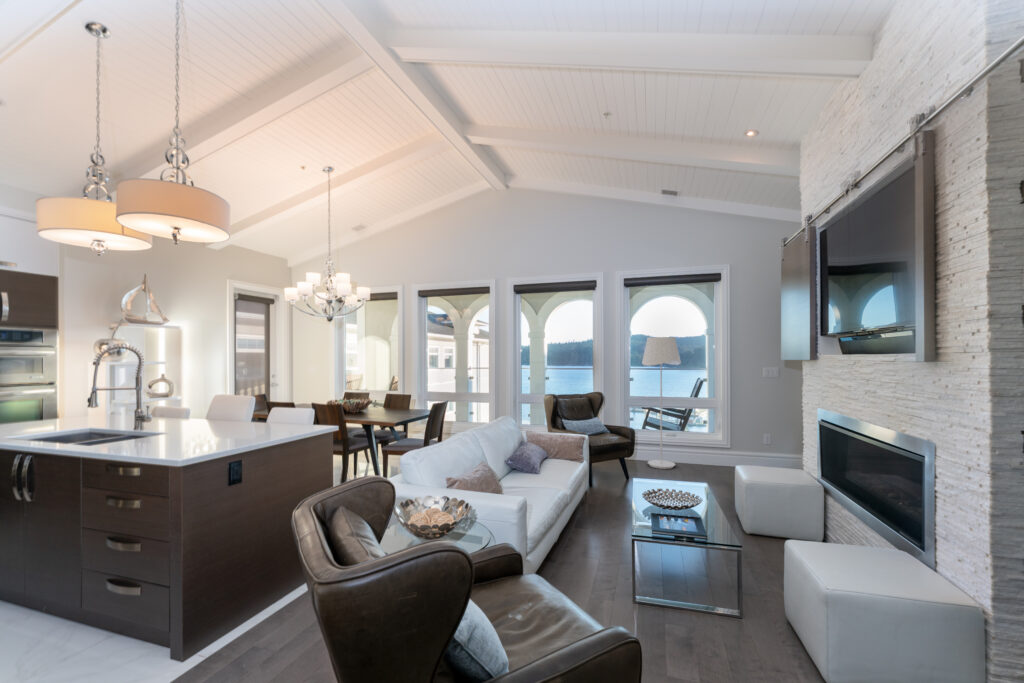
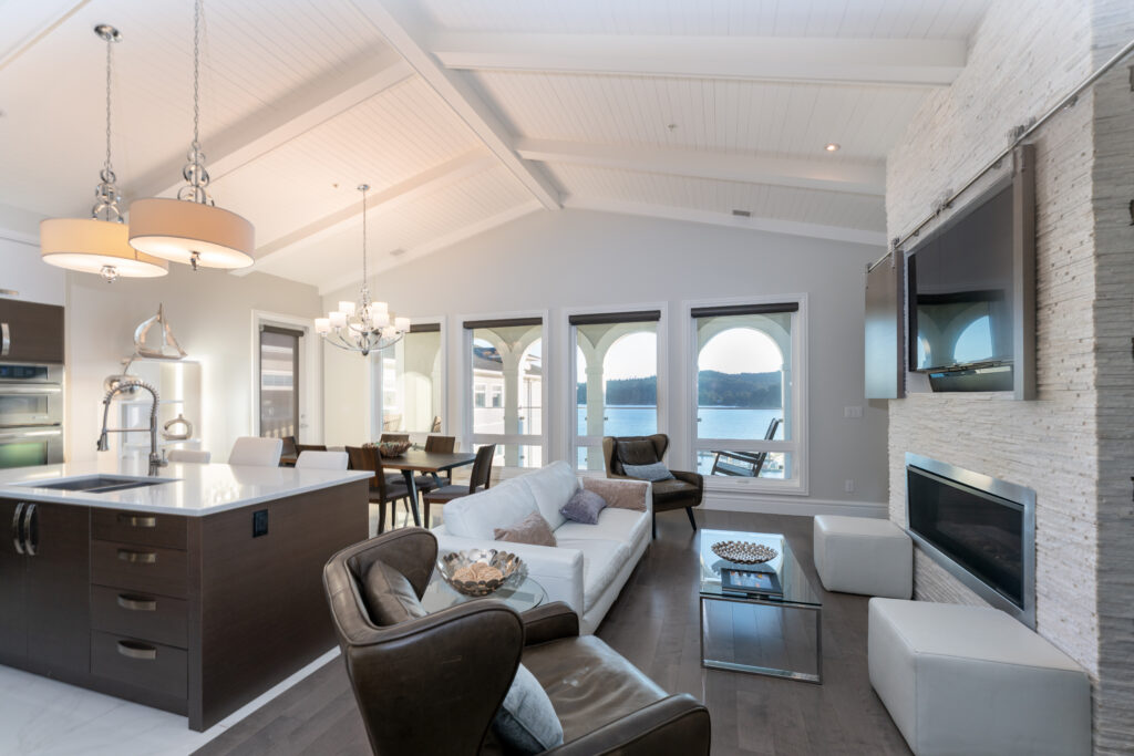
- floor lamp (661, 401)
